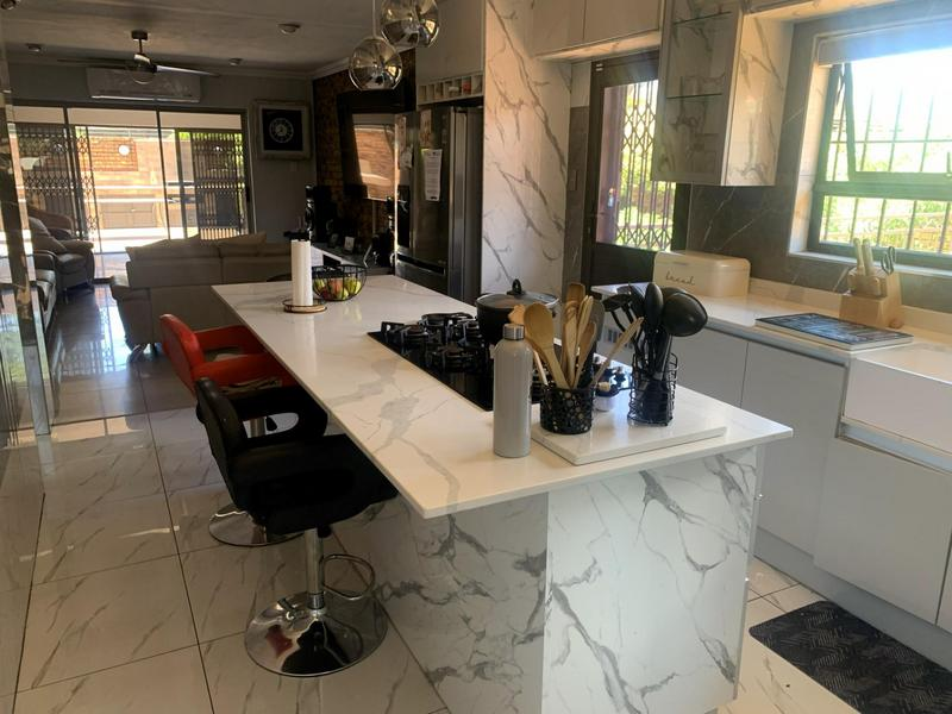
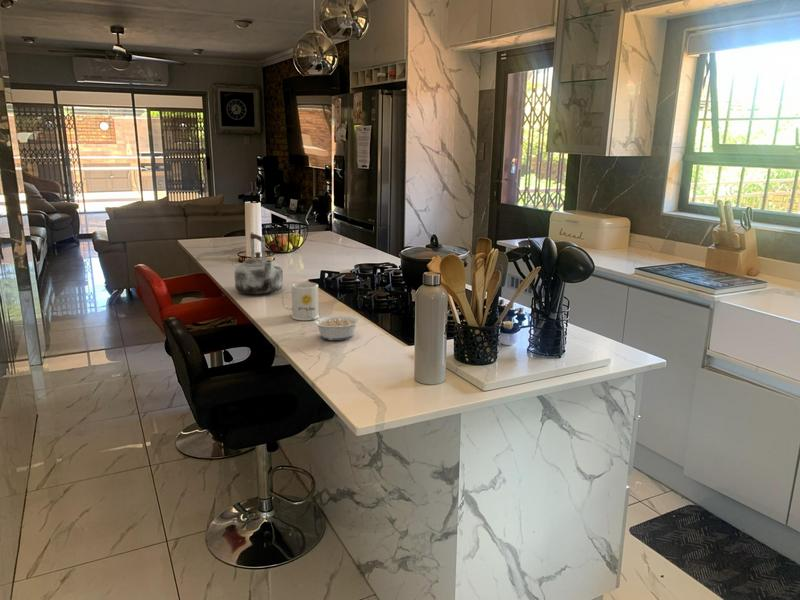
+ kettle (260, 263)
+ mug (301, 301)
+ legume (335, 327)
